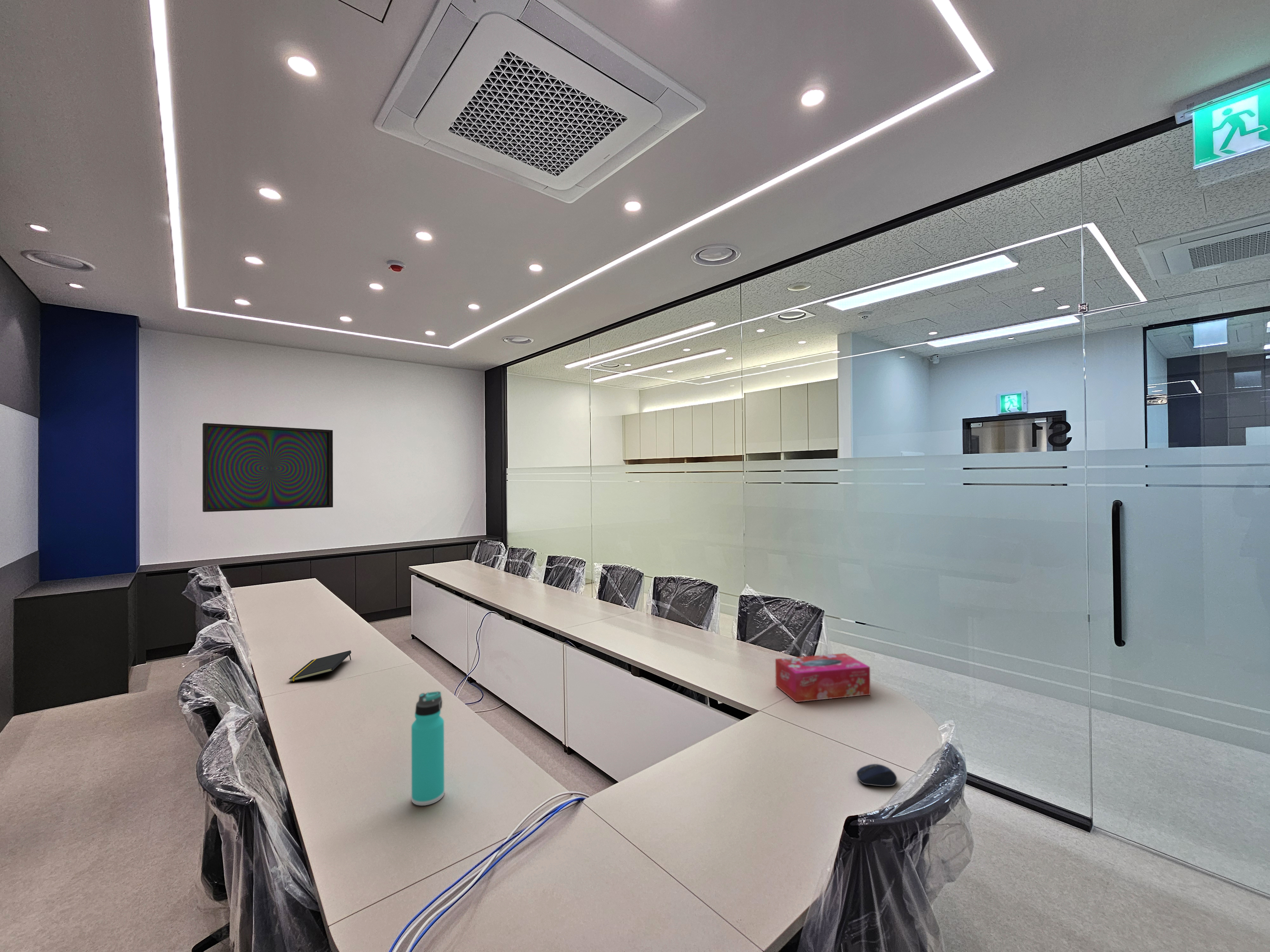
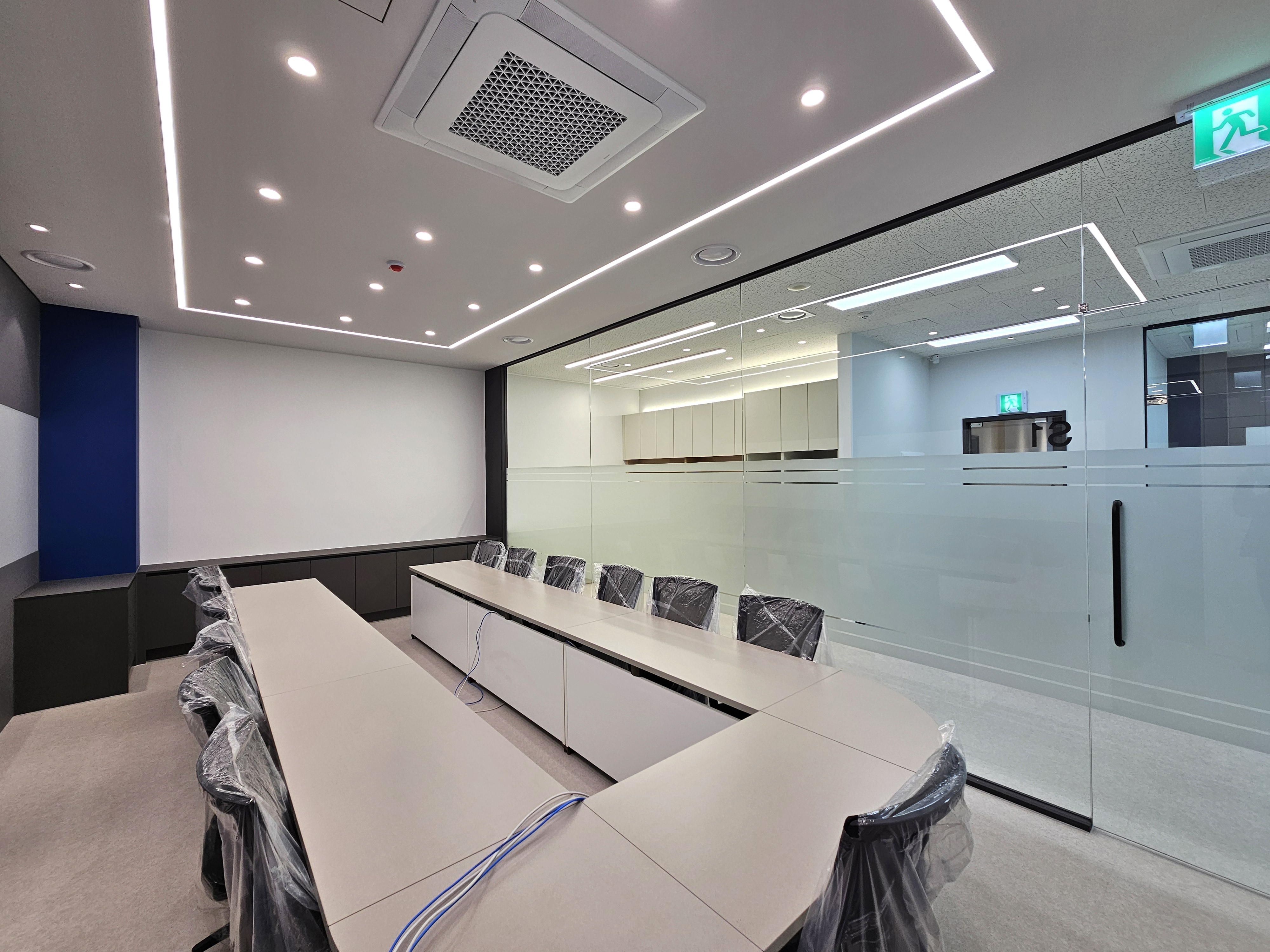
- tissue box (822, 676)
- thermos bottle (428, 745)
- notepad (322, 665)
- television (272, 468)
- computer mouse (876, 772)
